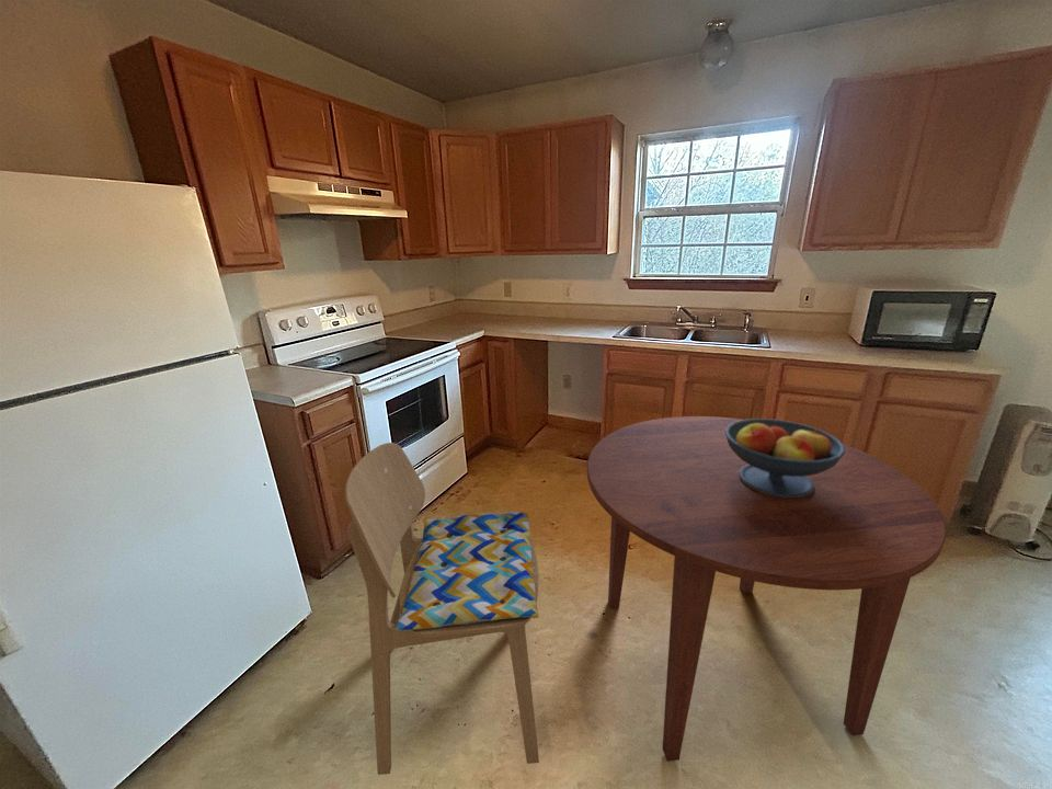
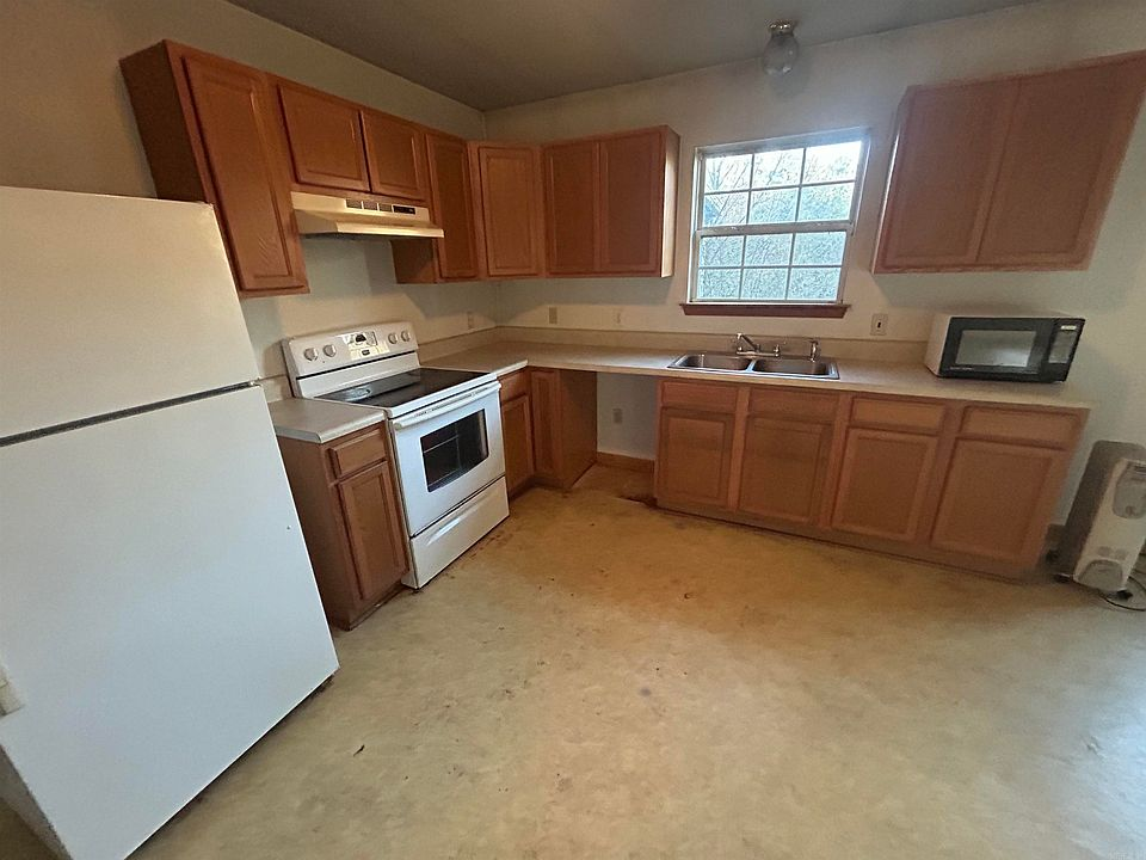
- fruit bowl (779, 450)
- dining chair (455, 583)
- dining table (727, 572)
